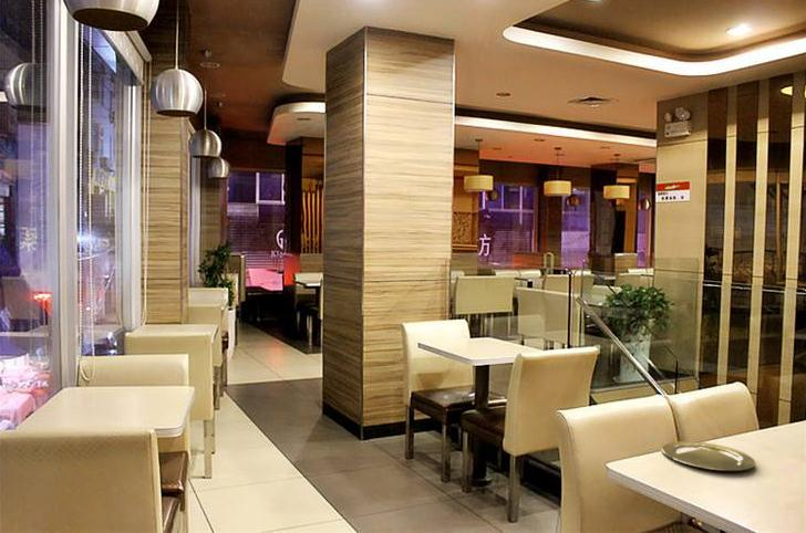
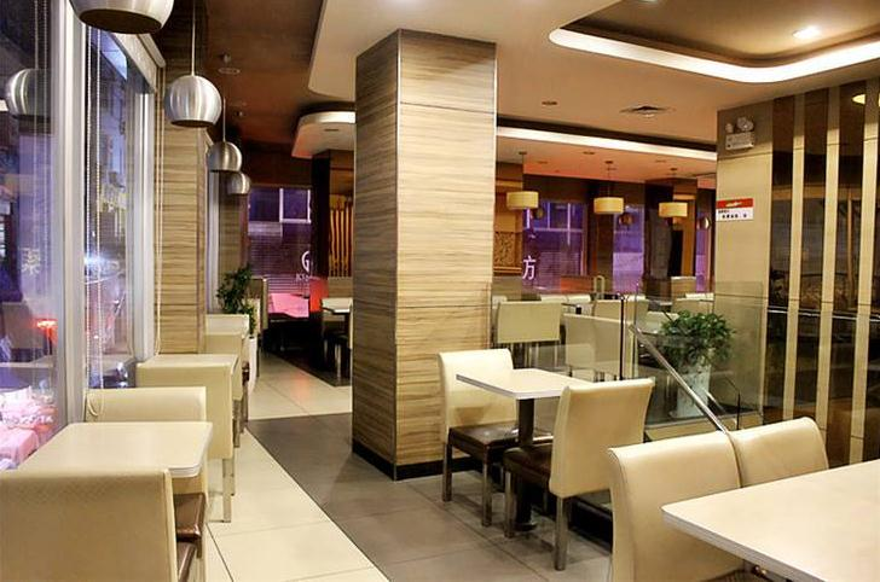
- plate (706, 456)
